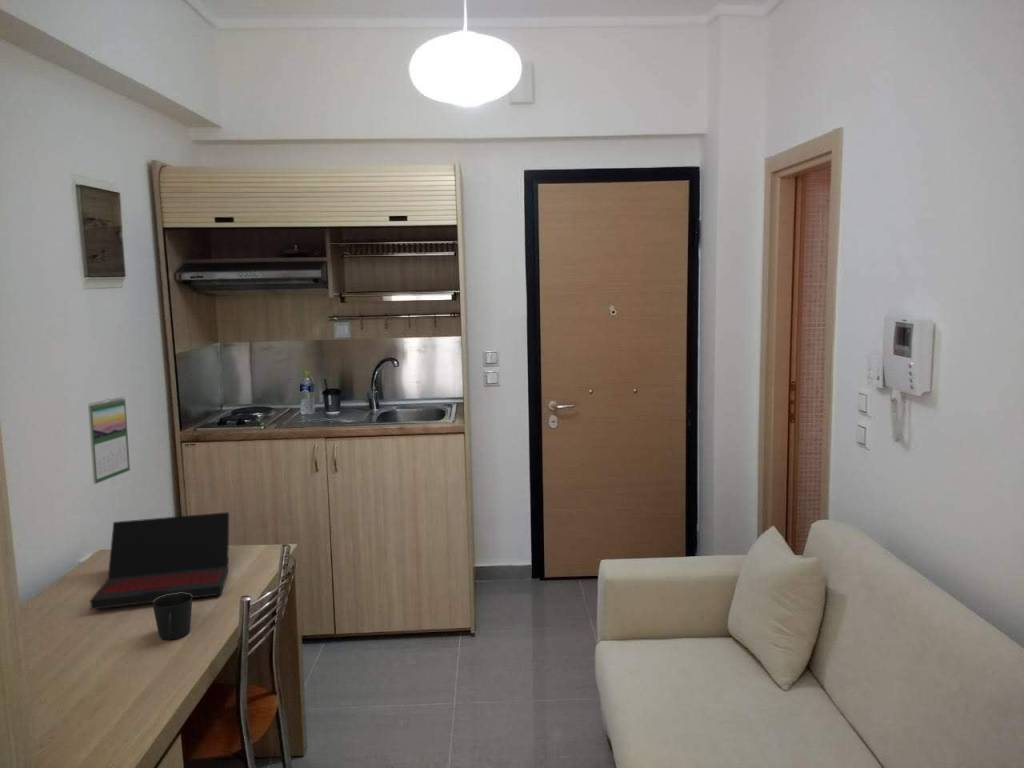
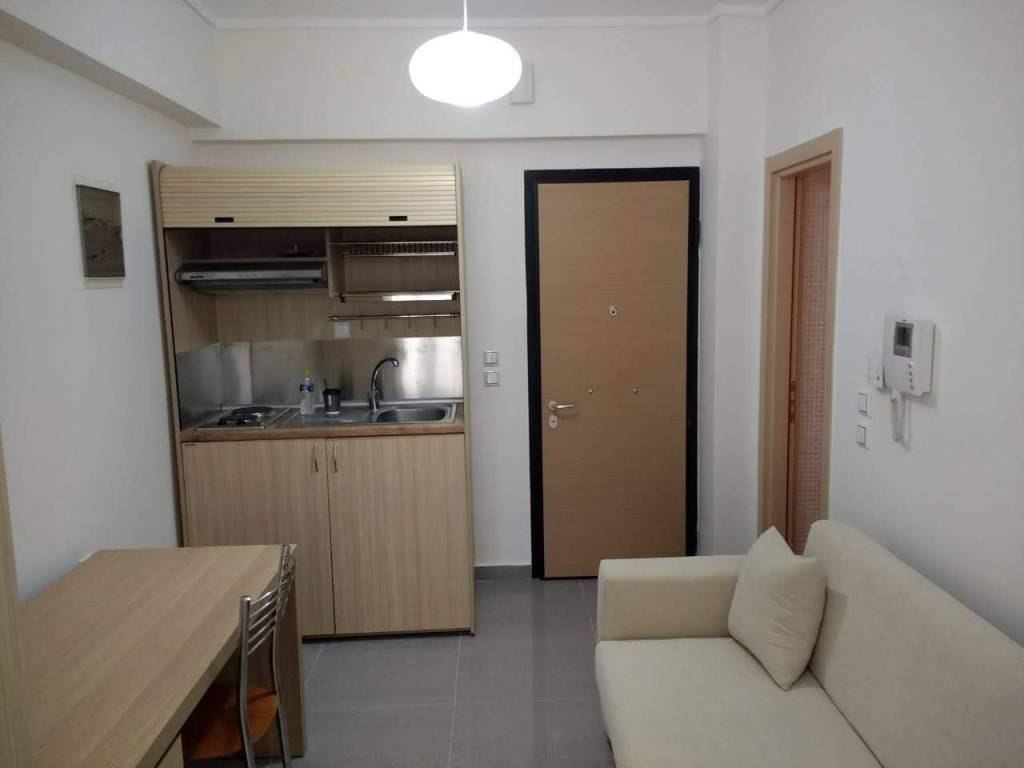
- calendar (109, 437)
- cup (173, 618)
- laptop (165, 556)
